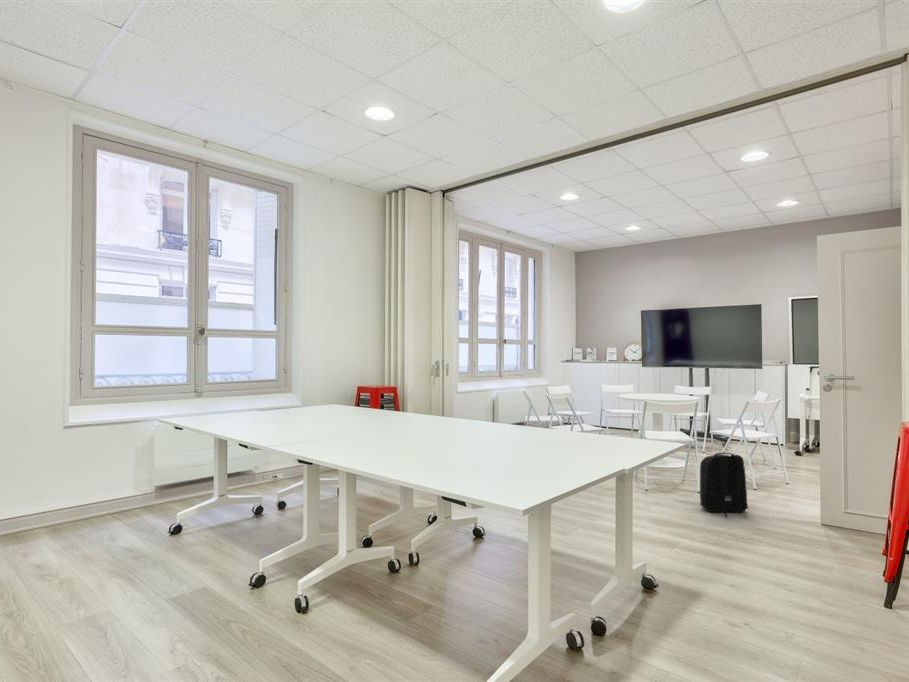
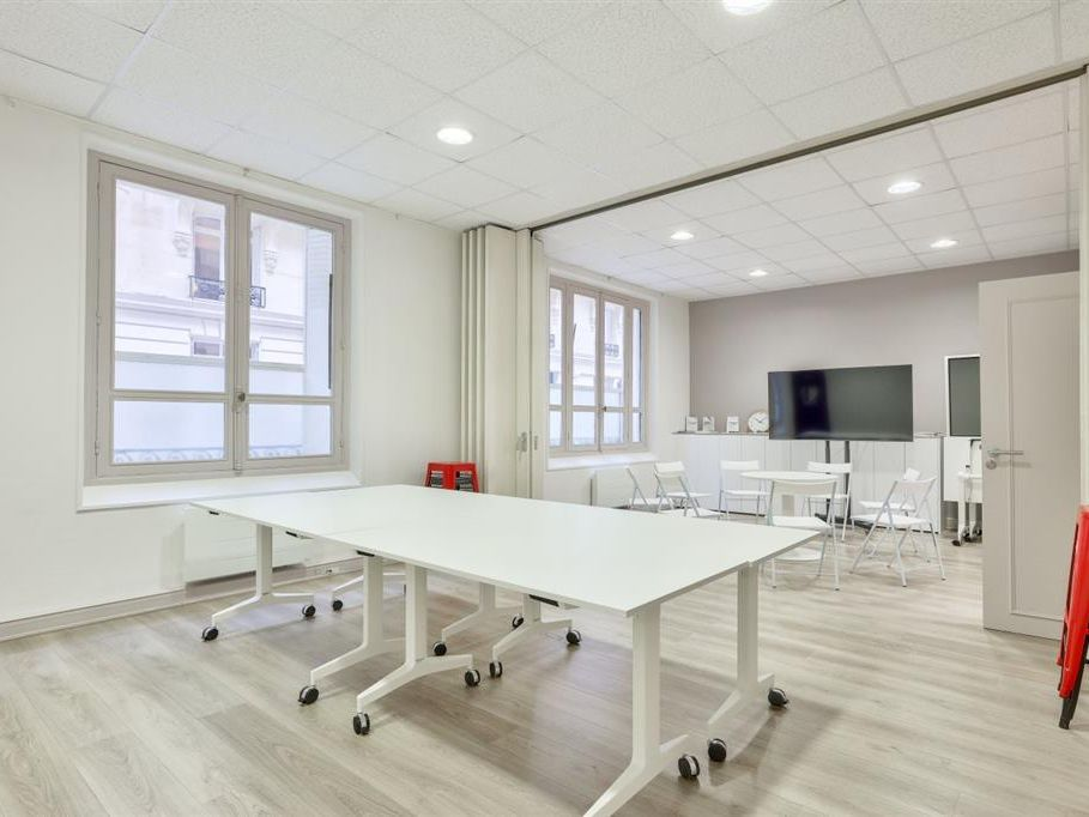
- backpack (725, 482)
